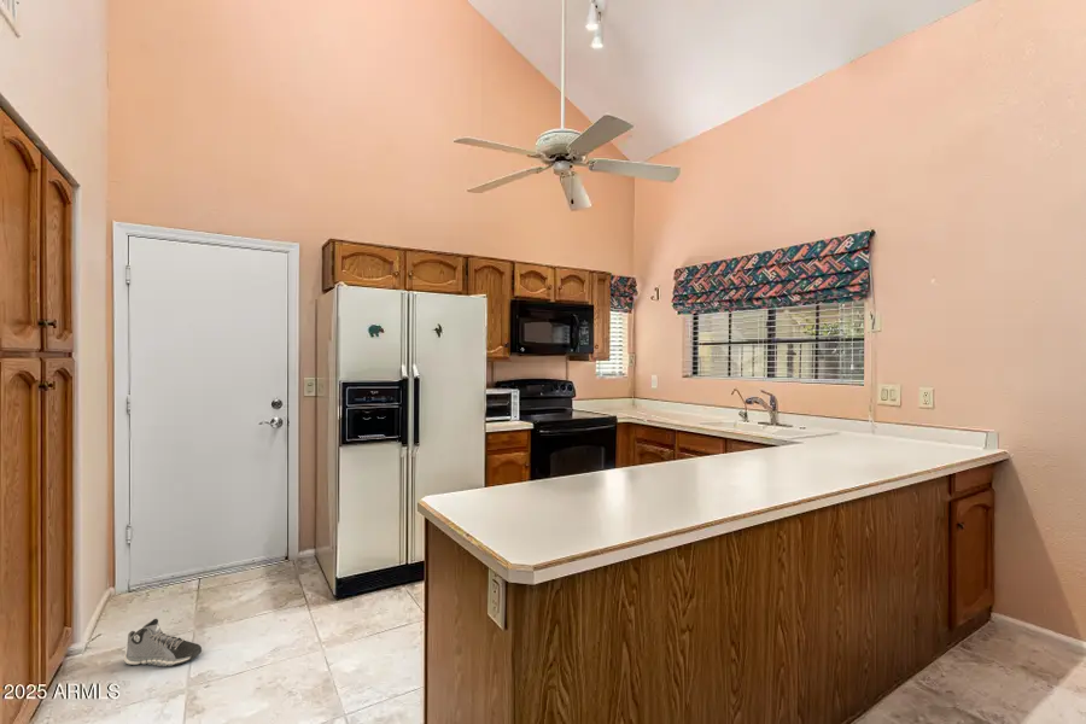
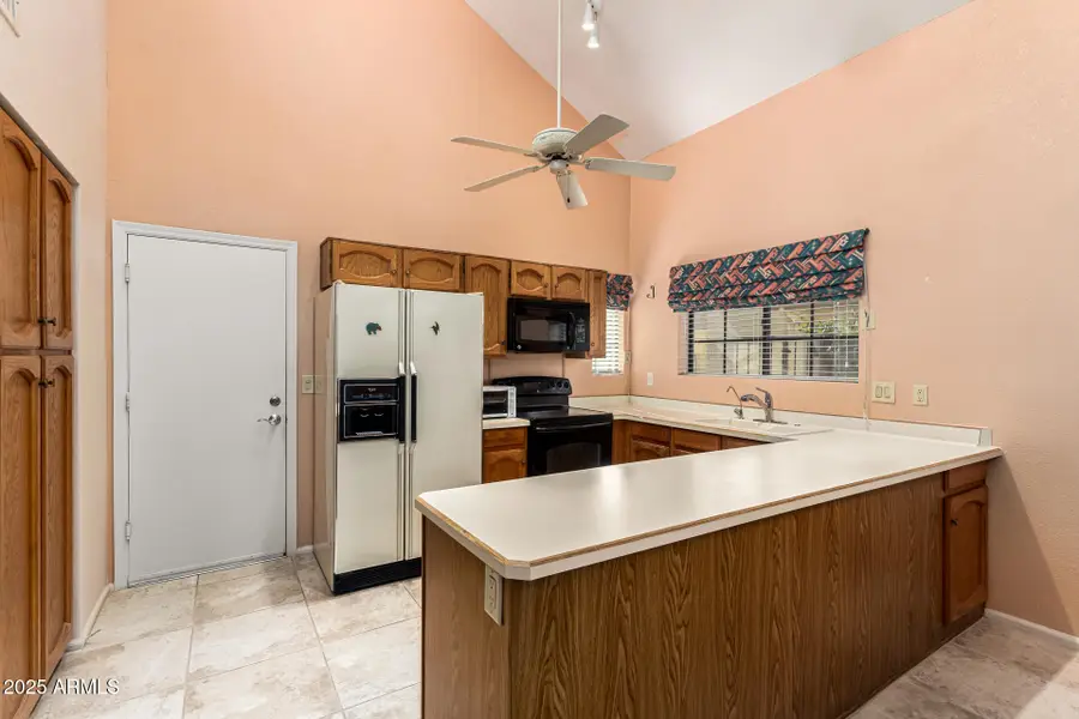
- sneaker (162, 640)
